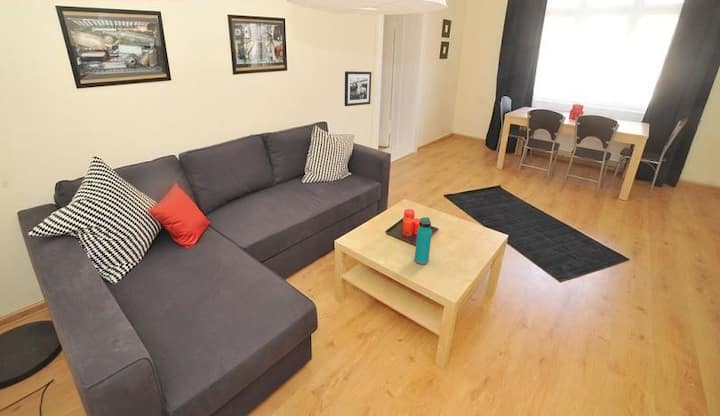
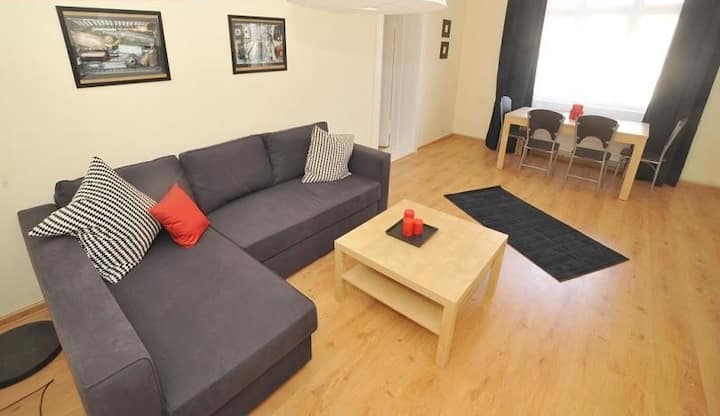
- water bottle (423, 239)
- picture frame (358, 88)
